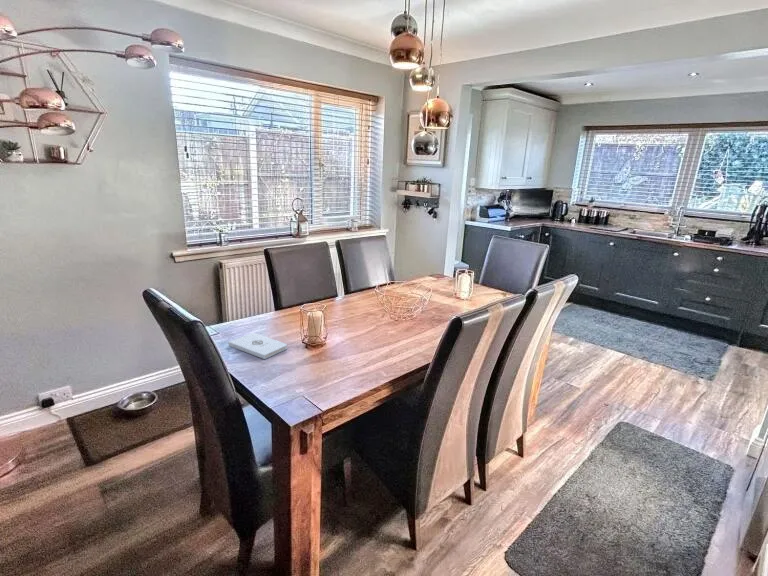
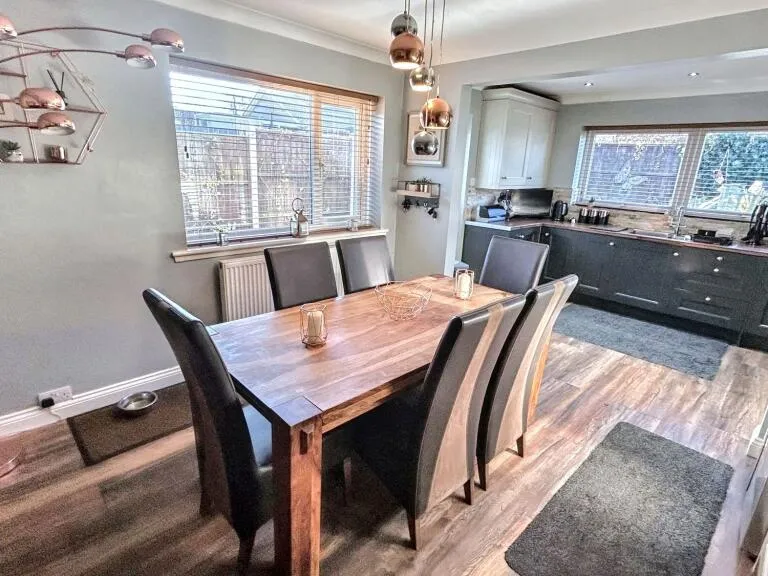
- notepad (258, 345)
